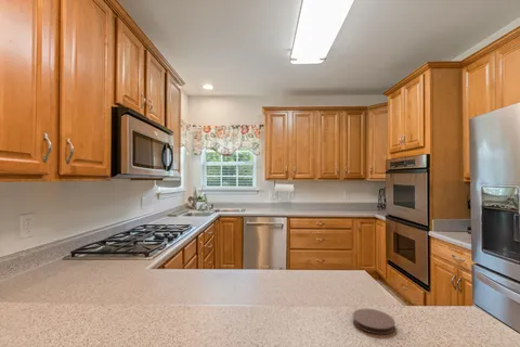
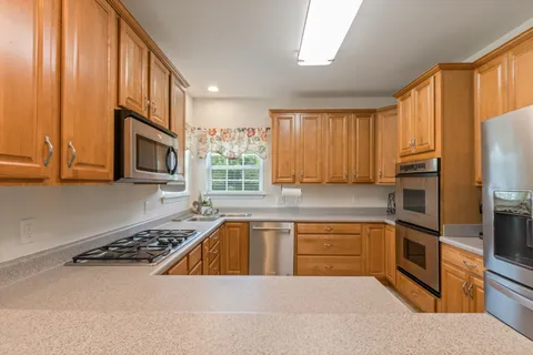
- coaster (373, 320)
